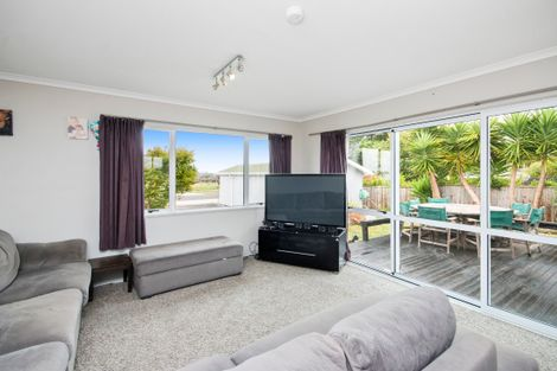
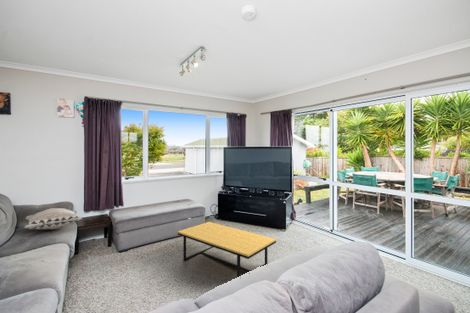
+ coffee table (224, 249)
+ decorative pillow (53, 218)
